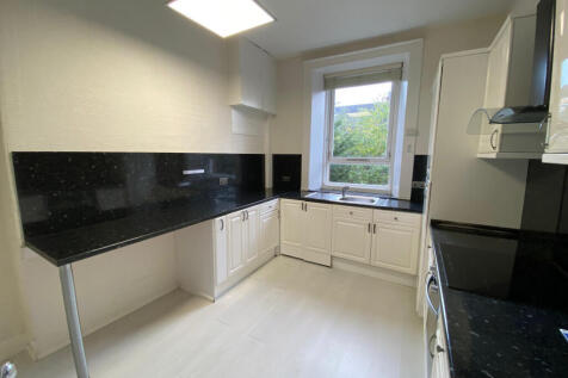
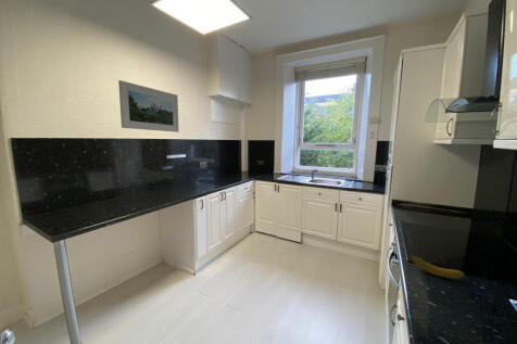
+ banana (433, 266)
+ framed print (152, 110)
